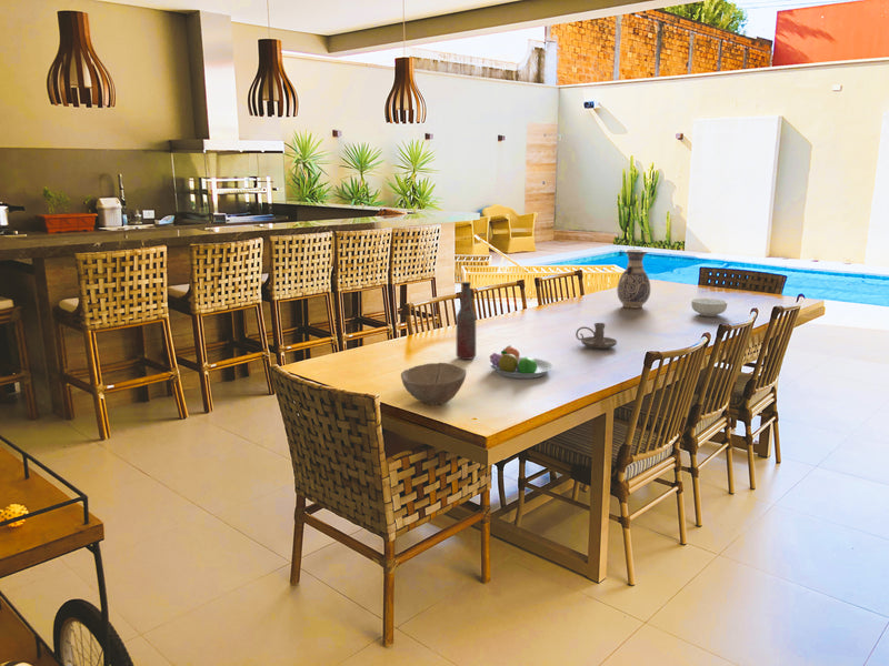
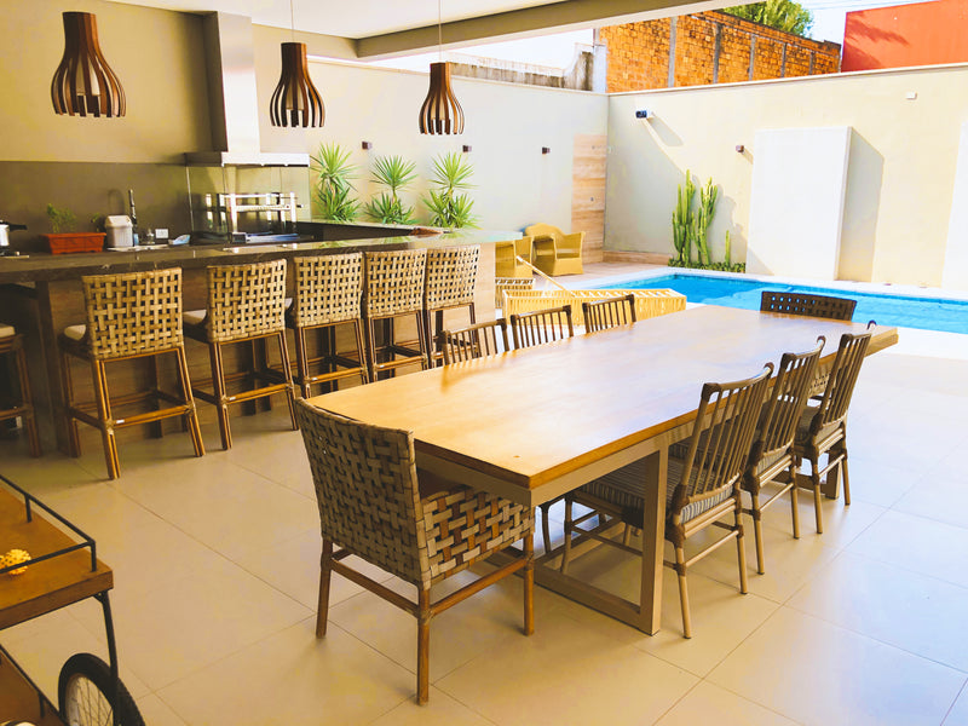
- candle holder (595, 334)
- cereal bowl (708, 307)
- fruit bowl (520, 360)
- bowl (433, 385)
- bottle (466, 320)
- vase (633, 278)
